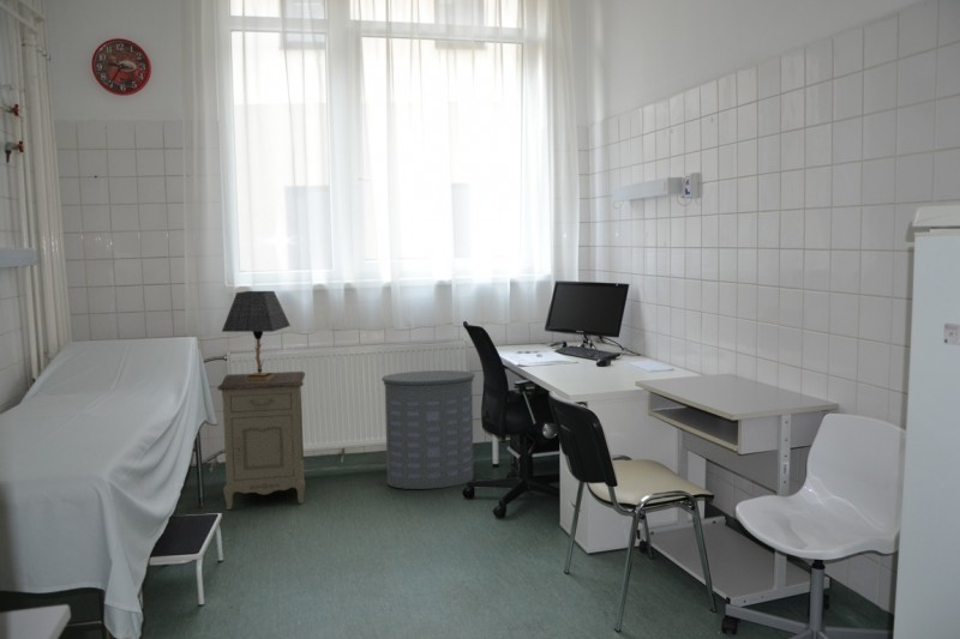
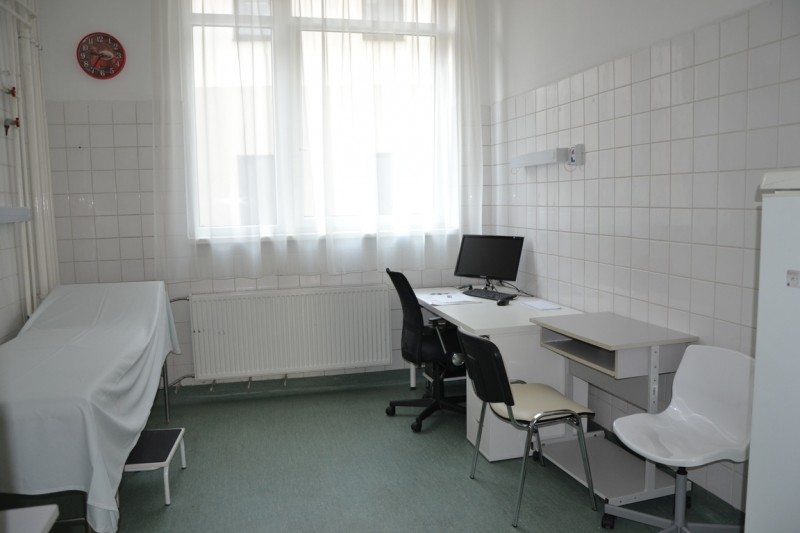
- laundry hamper (430, 428)
- nightstand (264, 439)
- table lamp (257, 334)
